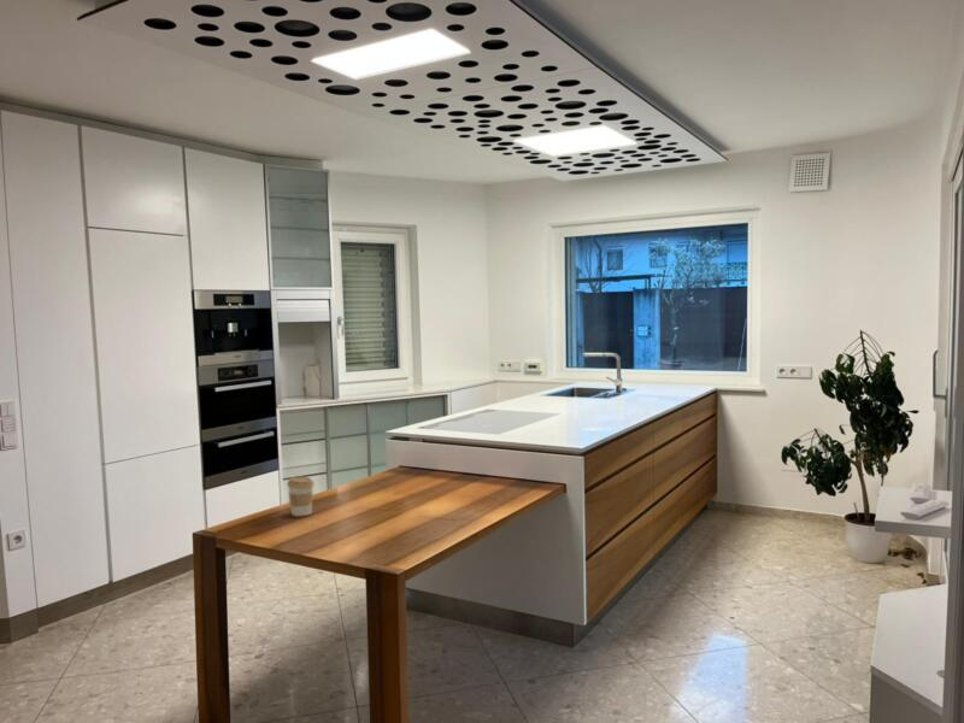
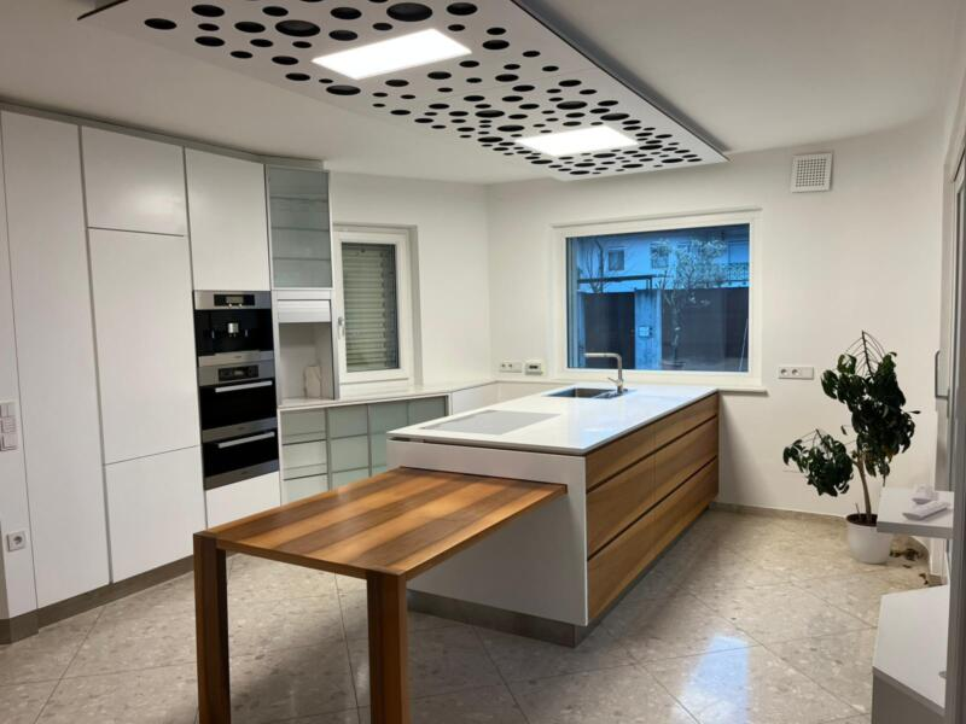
- coffee cup (300, 495)
